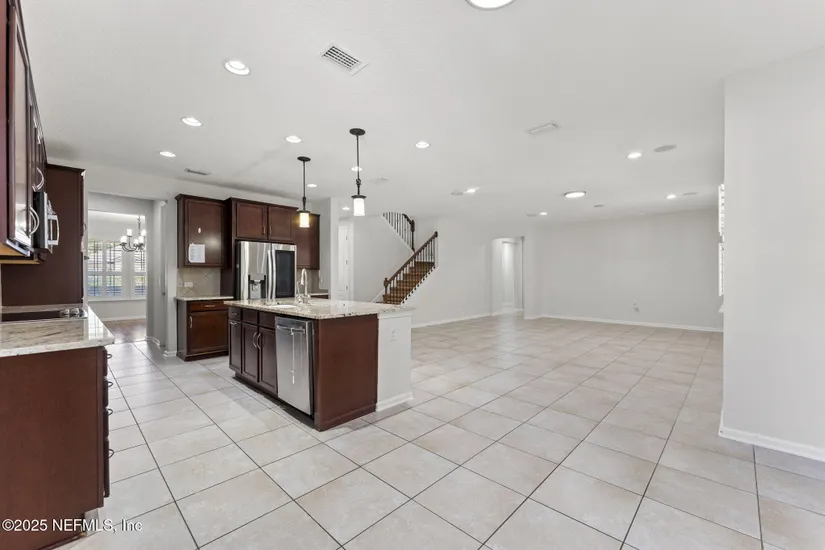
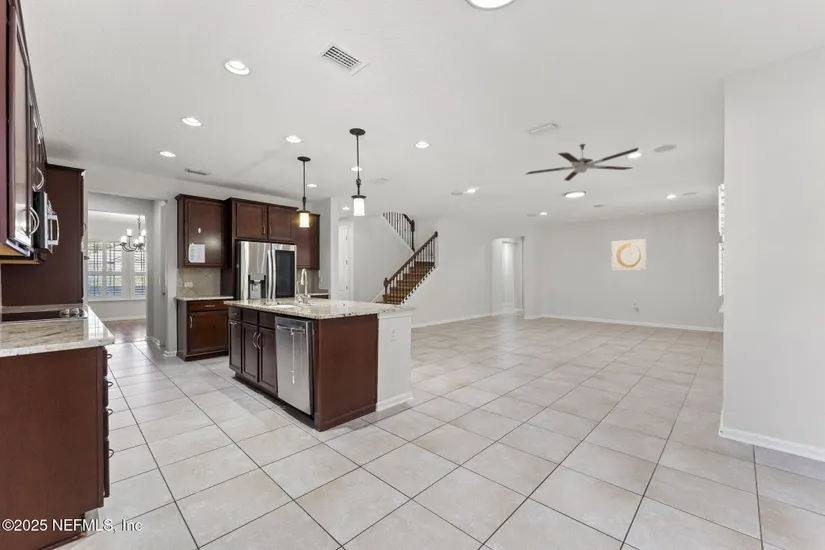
+ ceiling fan (577, 159)
+ wall art (628, 255)
